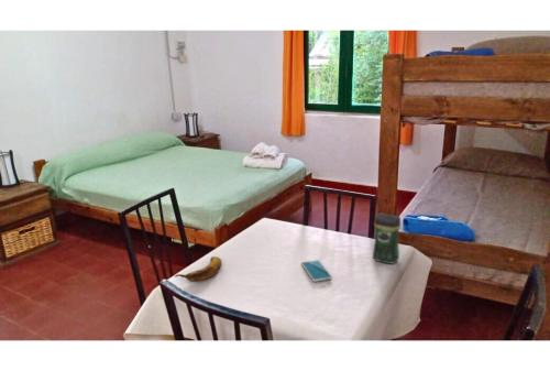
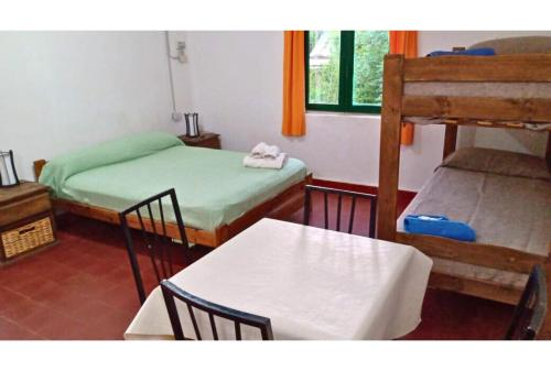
- coffee jar (386, 237)
- smartphone (316, 270)
- banana (204, 268)
